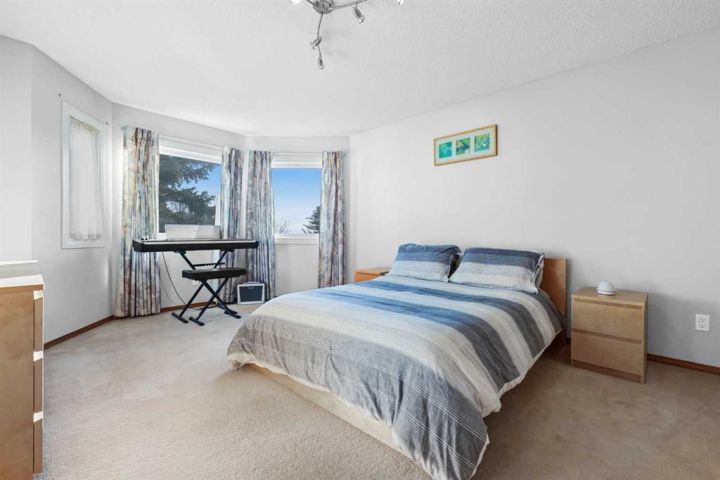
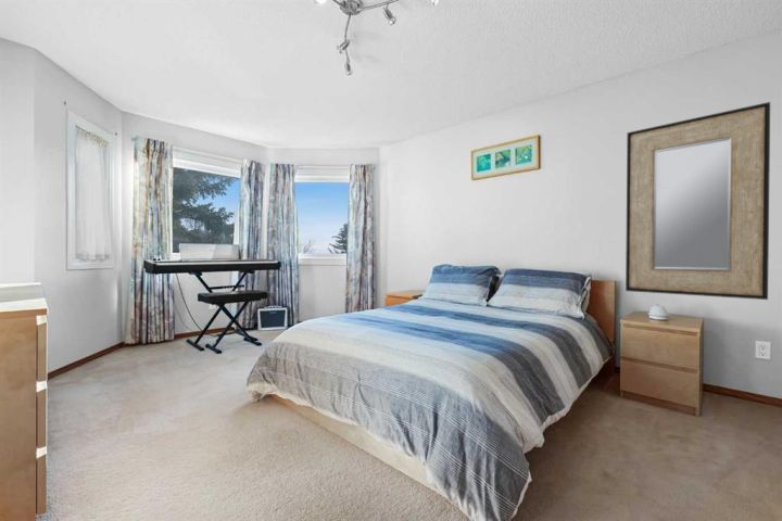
+ home mirror (690, 207)
